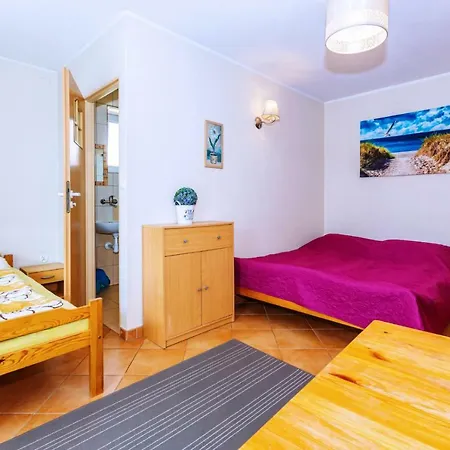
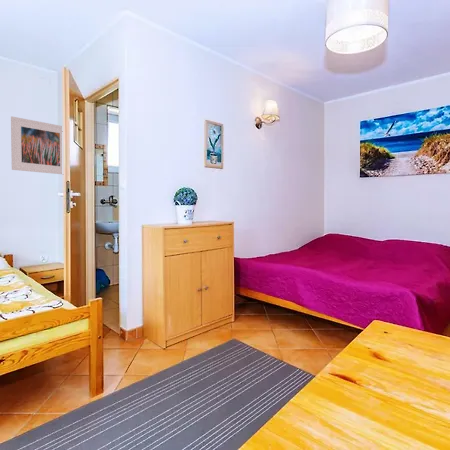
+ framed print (41, 147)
